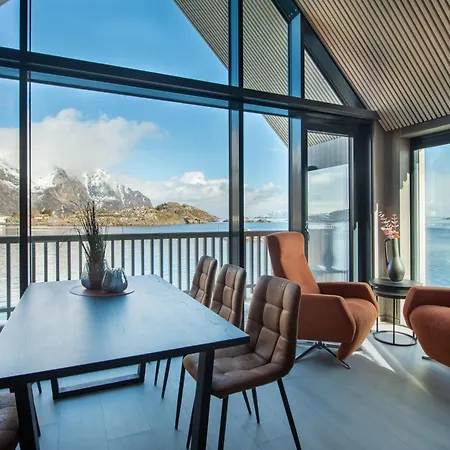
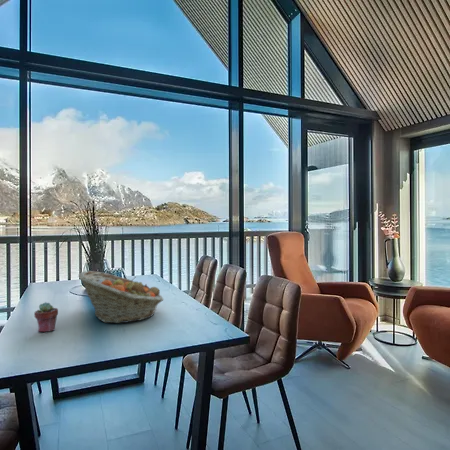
+ fruit basket (121, 293)
+ potted succulent (46, 316)
